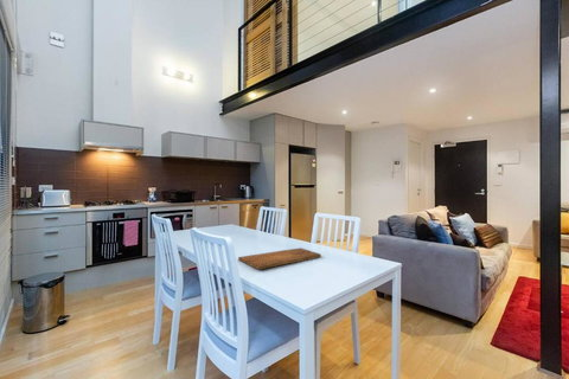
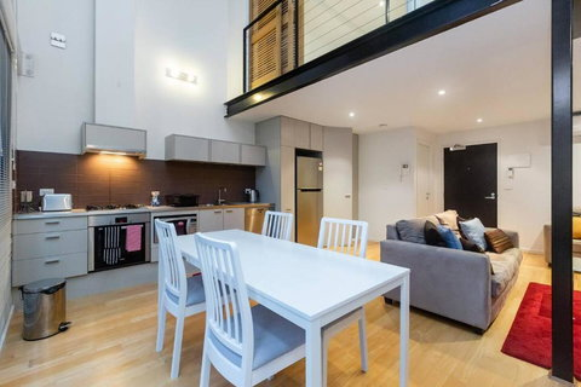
- cutting board (281, 256)
